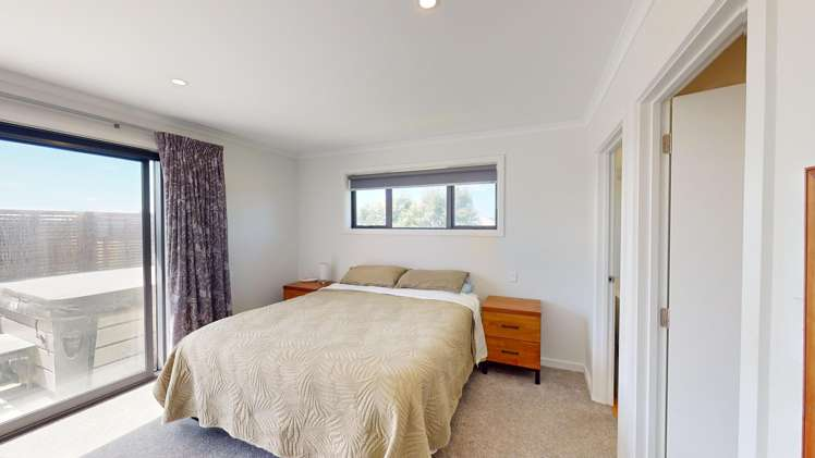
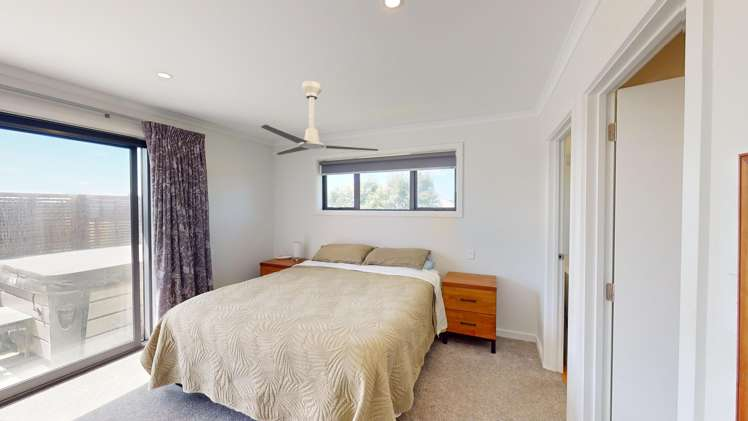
+ ceiling fan (314, 116)
